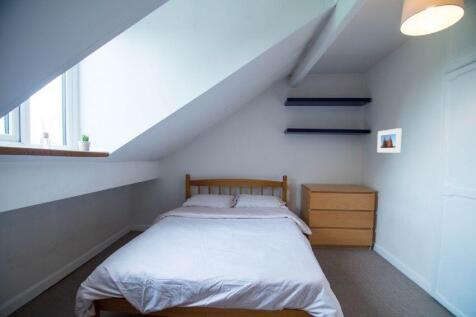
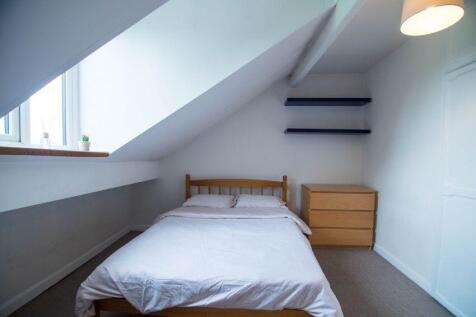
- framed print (388, 141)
